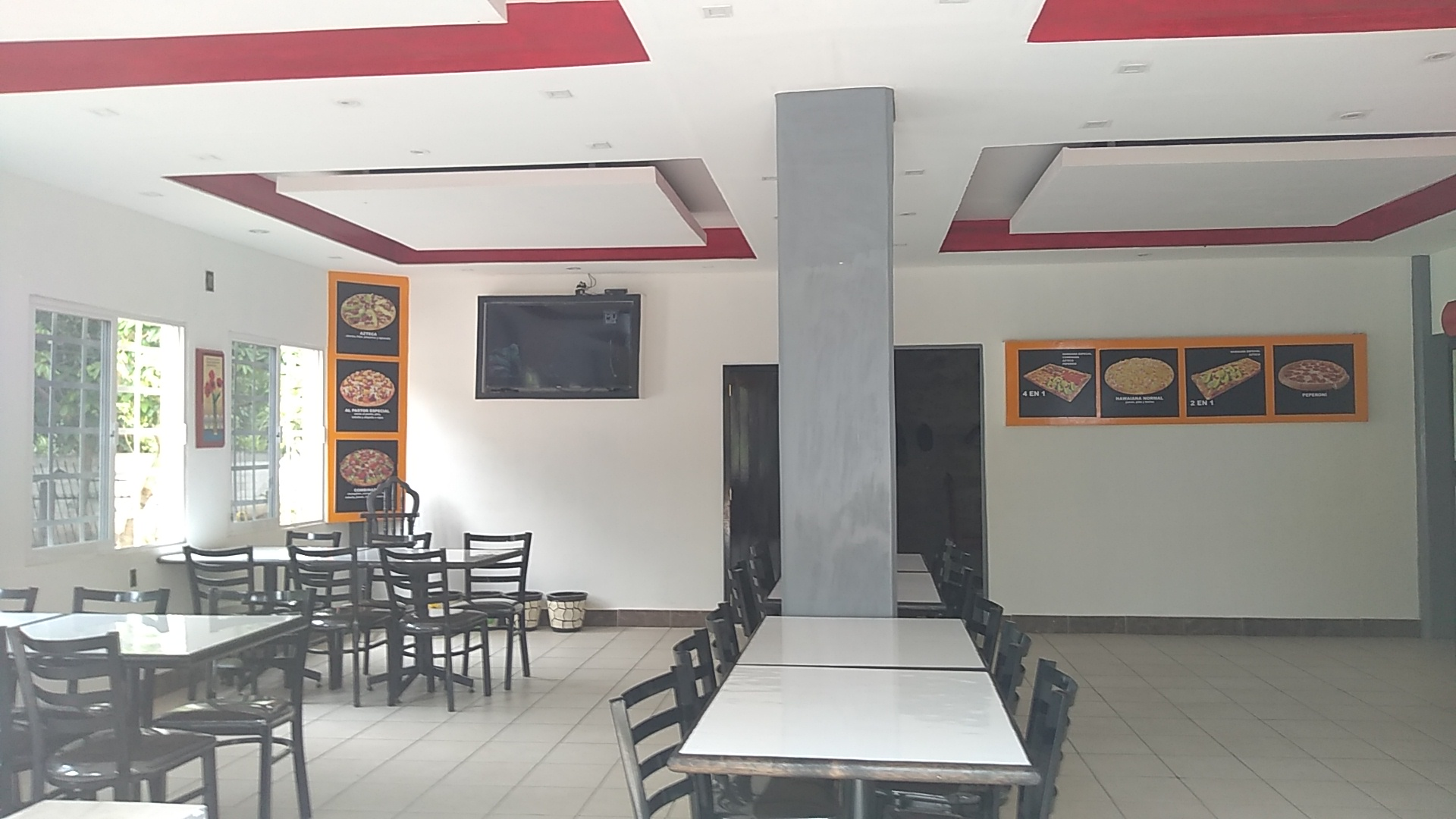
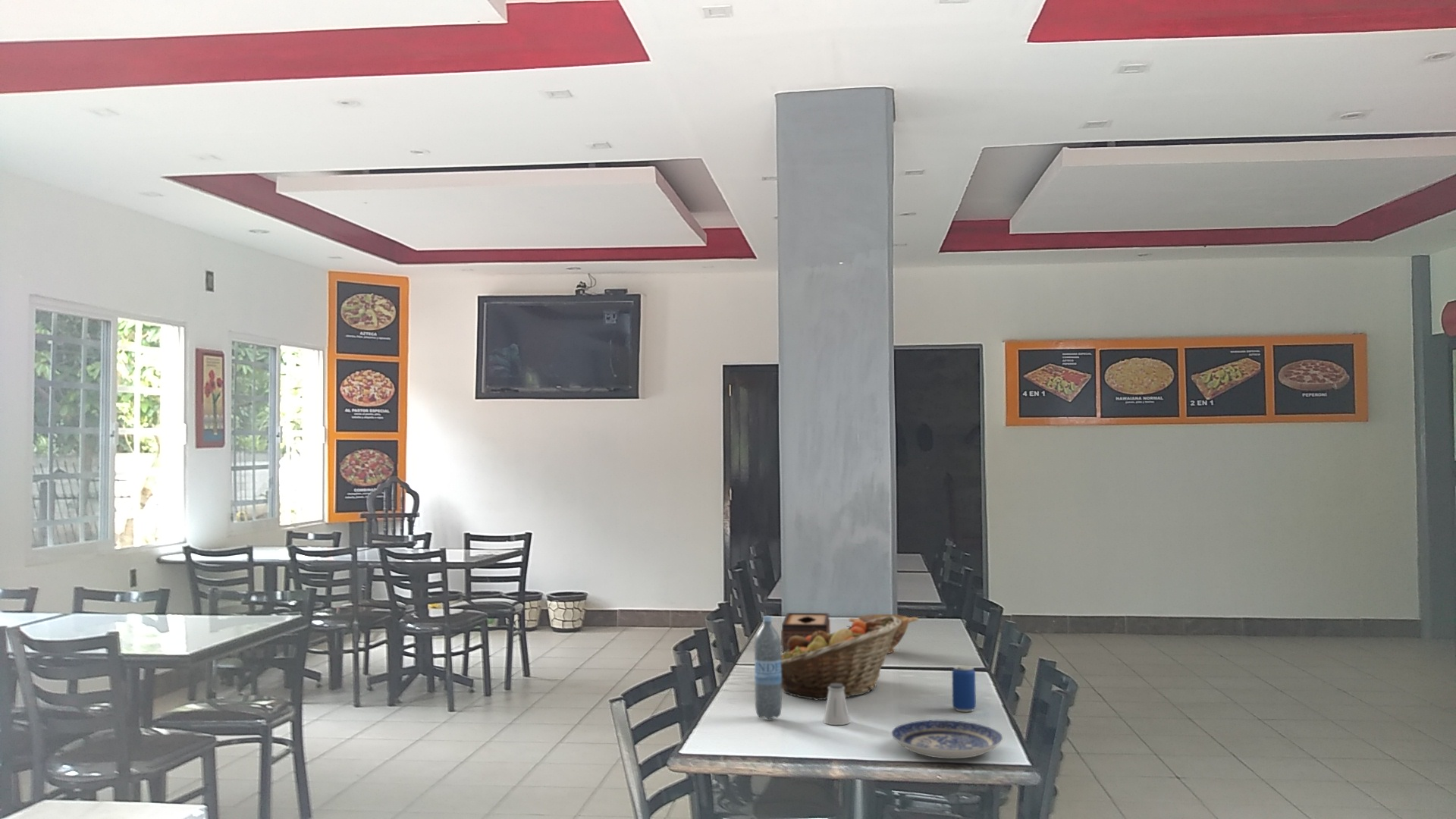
+ fruit basket (835, 653)
+ tissue box (806, 632)
+ beverage can (964, 688)
+ water bottle (767, 667)
+ bowl (893, 636)
+ plate (946, 742)
+ saltshaker (836, 703)
